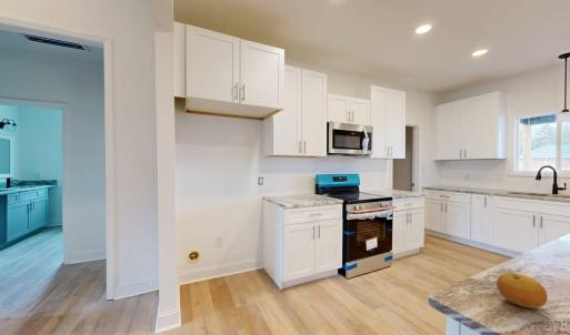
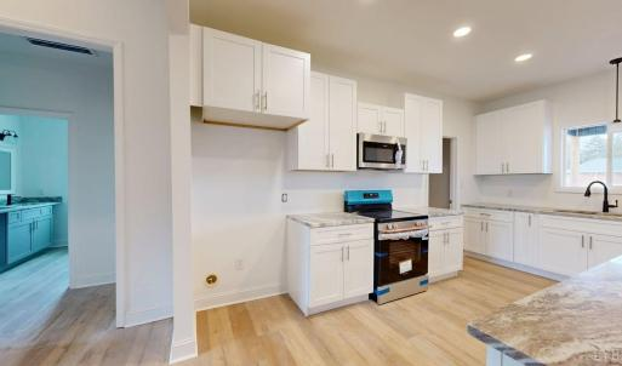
- fruit (520, 290)
